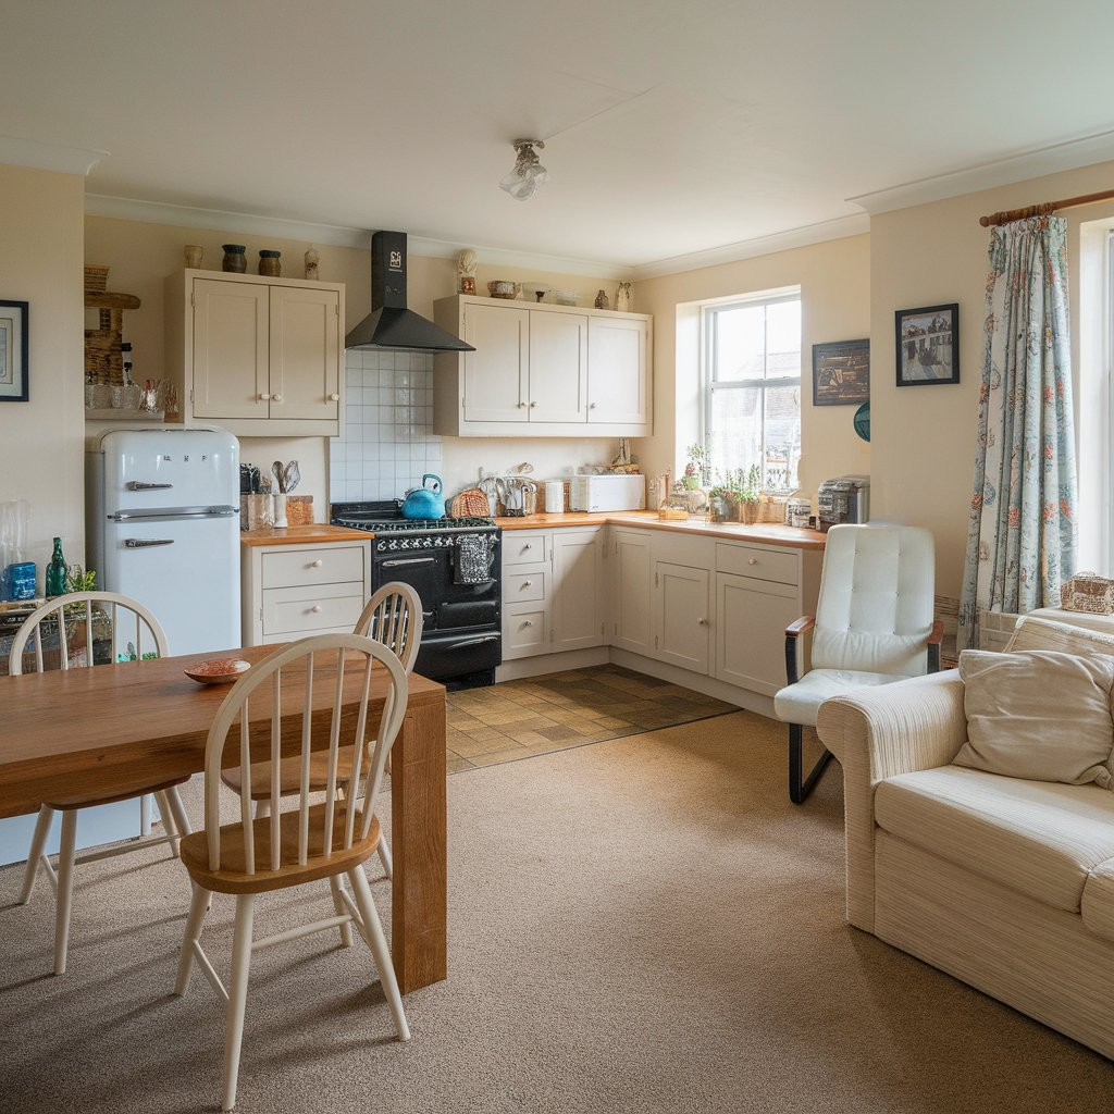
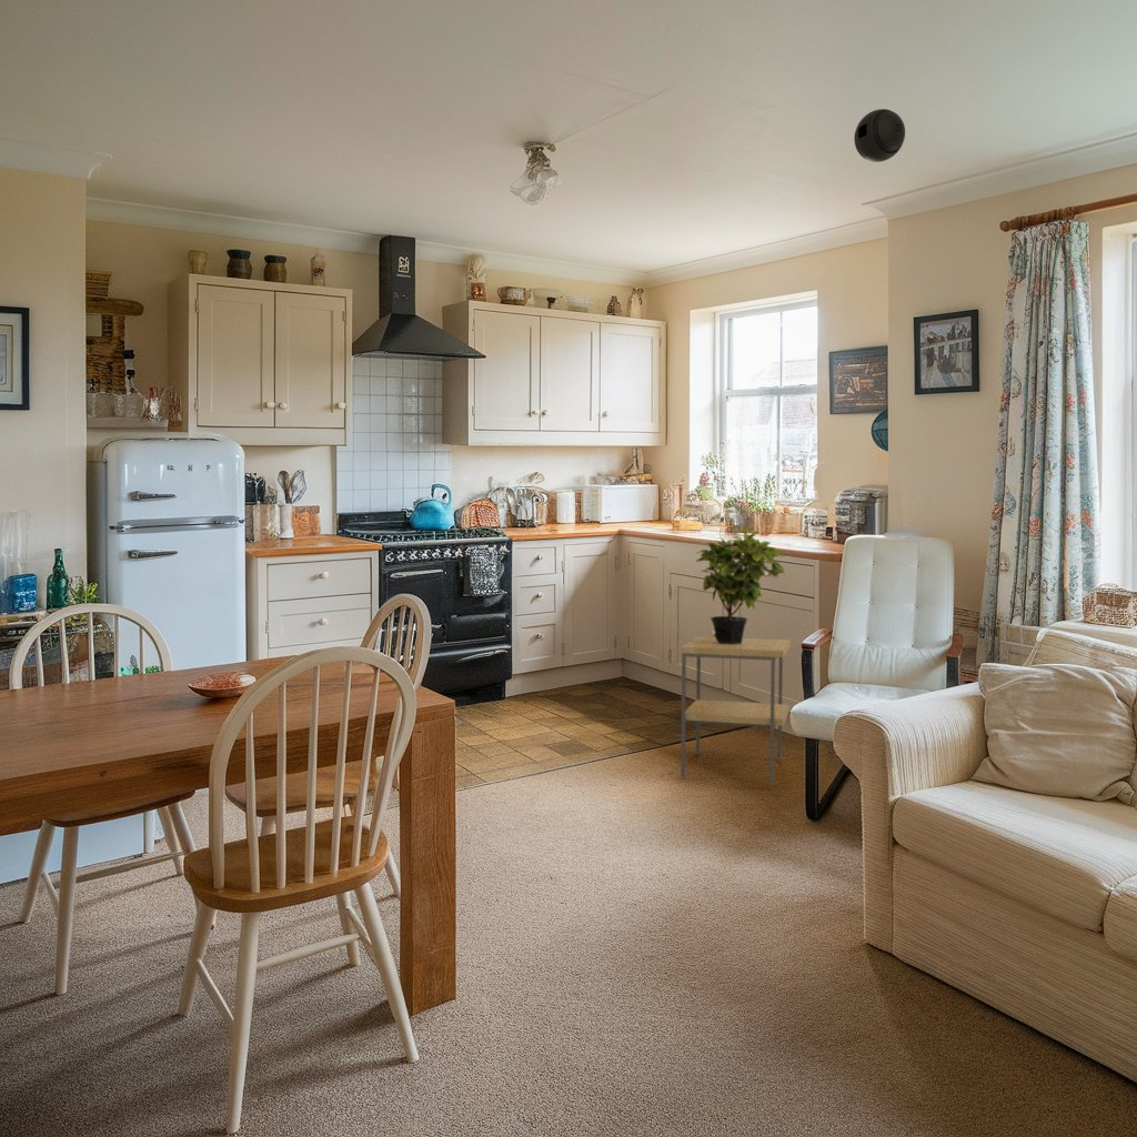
+ potted plant (736, 584)
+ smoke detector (879, 135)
+ side table (737, 706)
